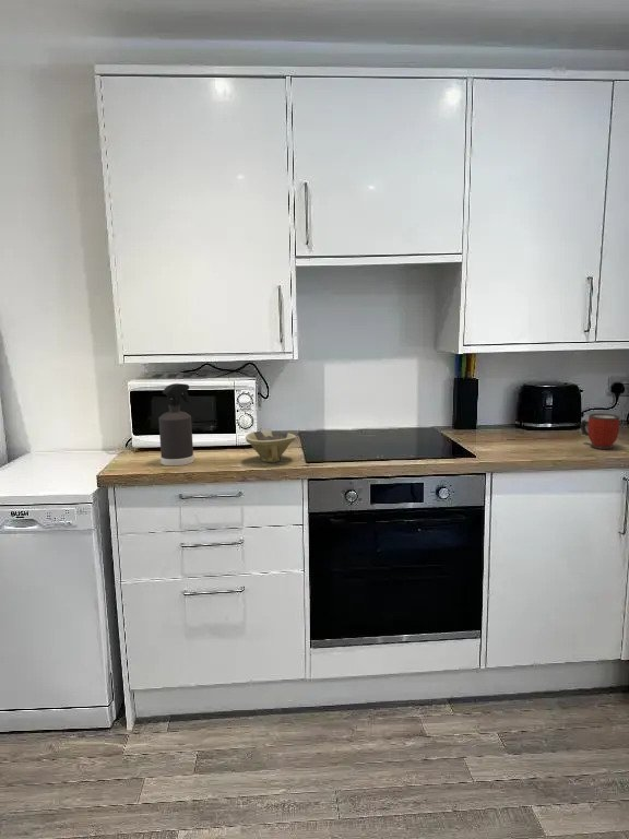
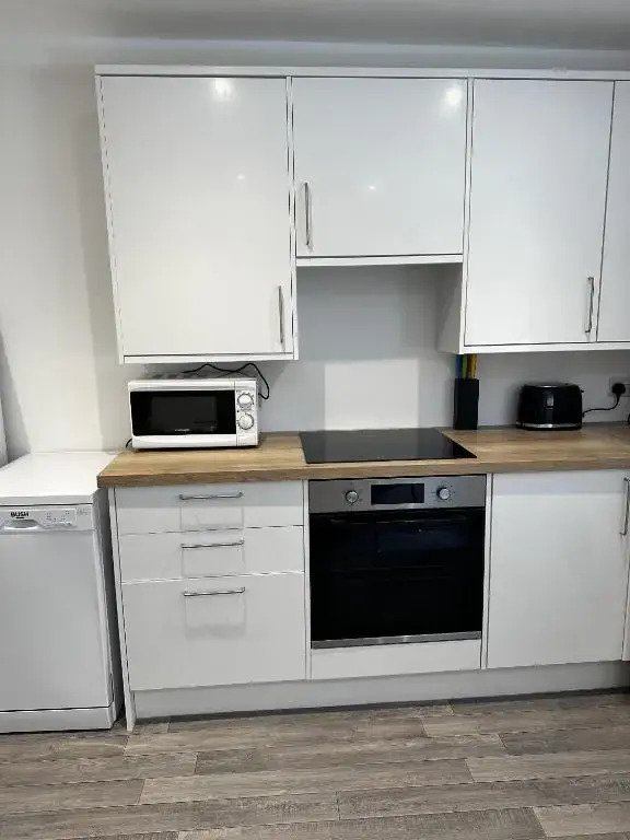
- spray bottle (177, 423)
- bowl (271, 447)
- mug (600, 430)
